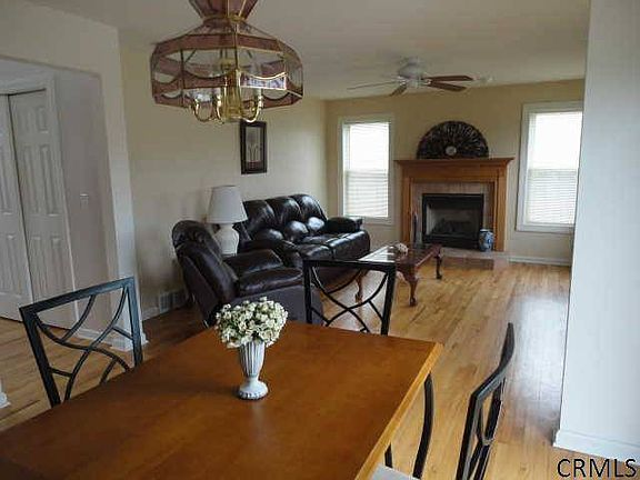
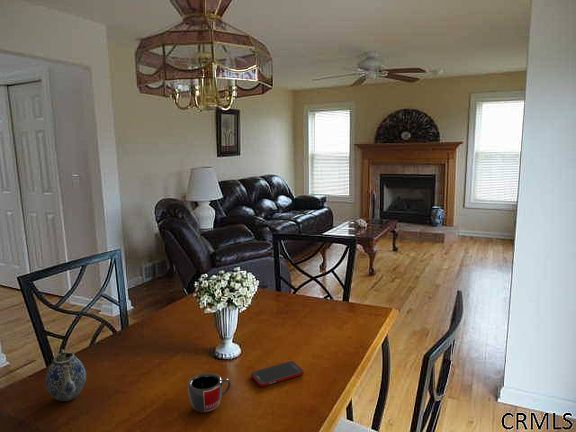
+ teapot (66, 375)
+ mug (210, 391)
+ cell phone (277, 373)
